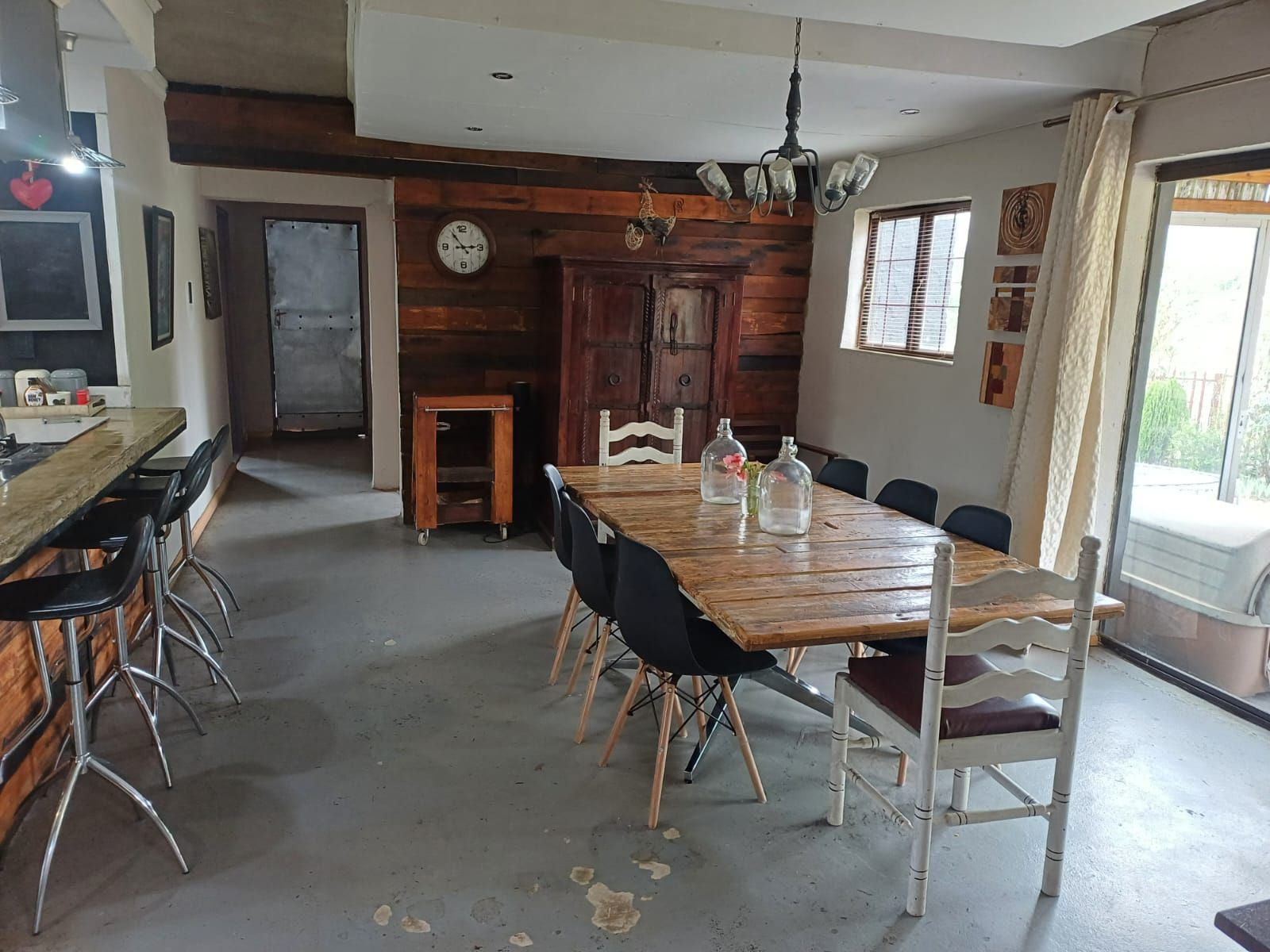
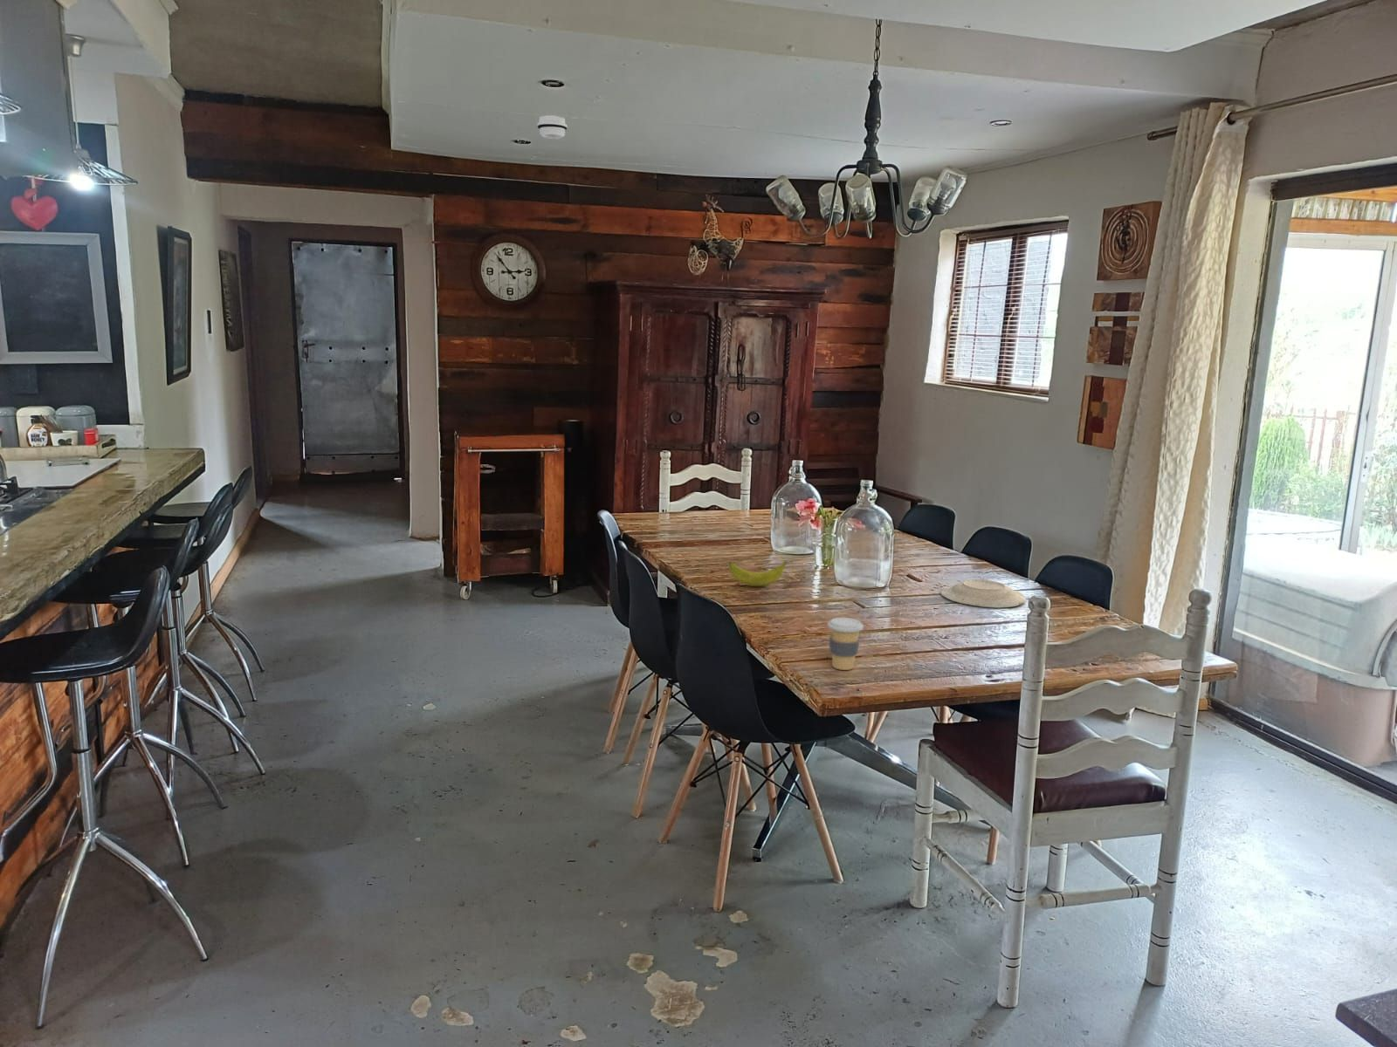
+ plate (983, 589)
+ smoke detector (552, 126)
+ banana (758, 573)
+ coffee cup (845, 643)
